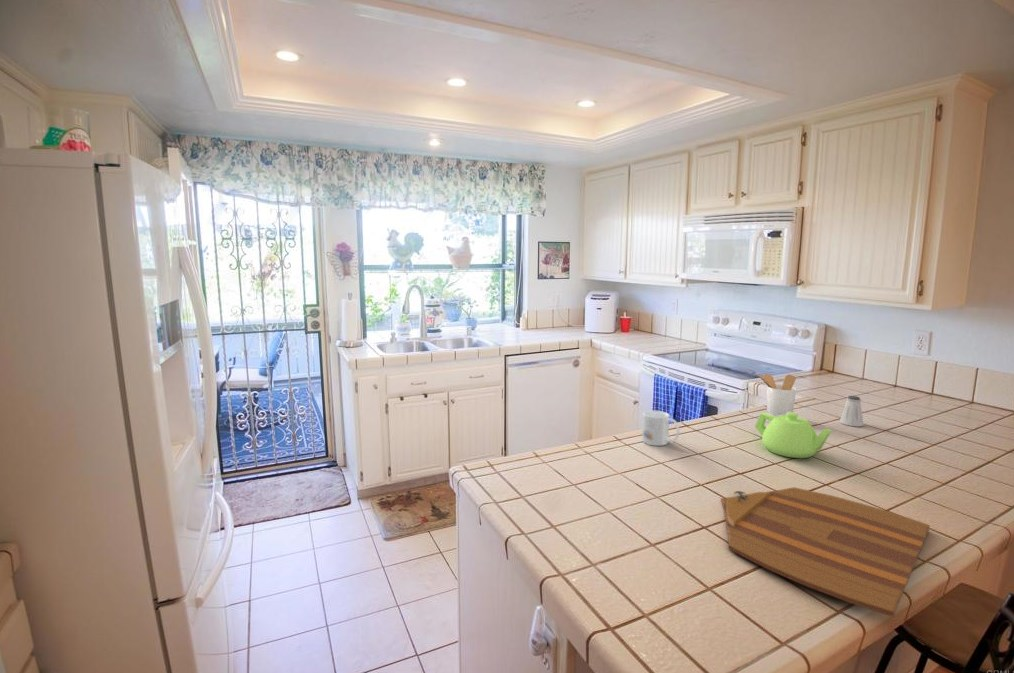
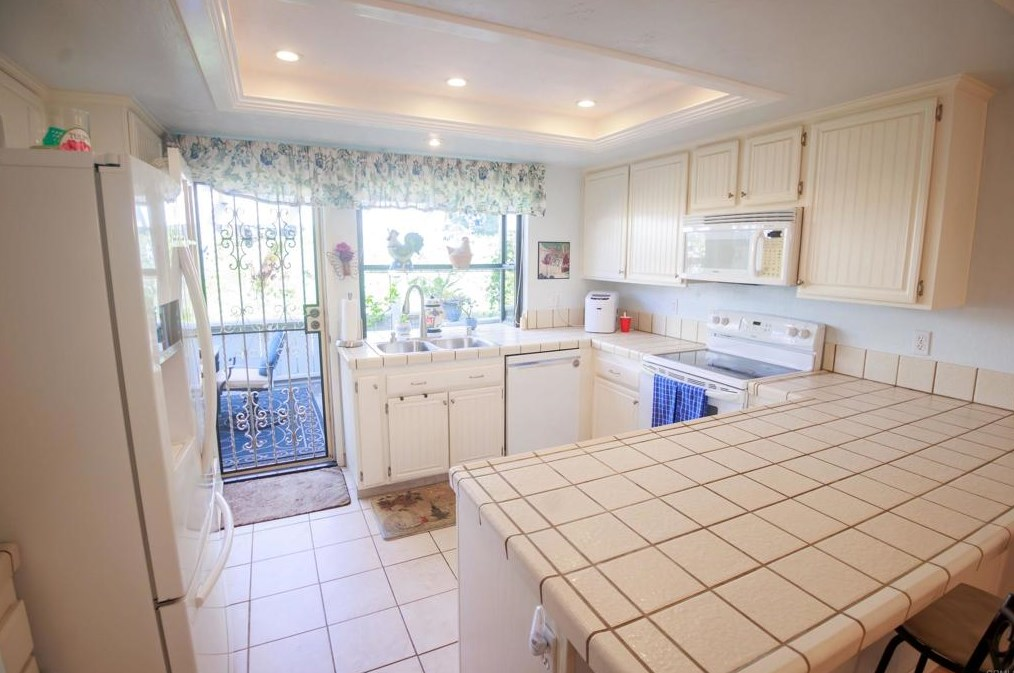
- utensil holder (774, 395)
- cutting board (805, 525)
- saltshaker (852, 410)
- teapot (791, 432)
- mug (661, 428)
